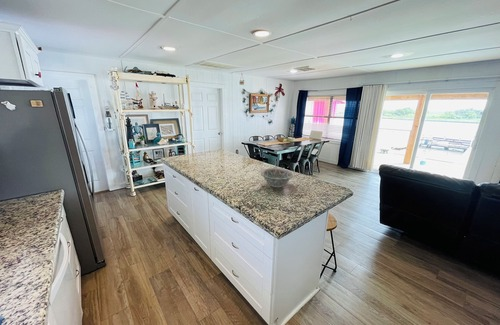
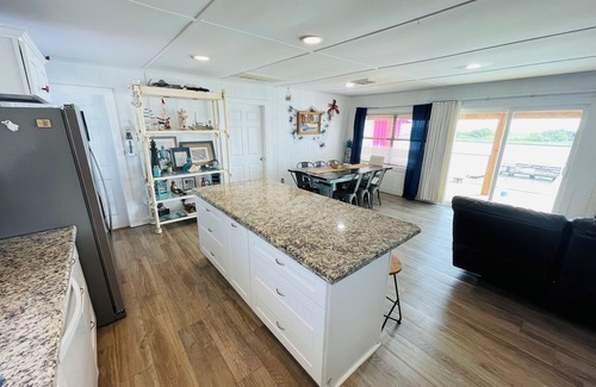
- decorative bowl (276, 178)
